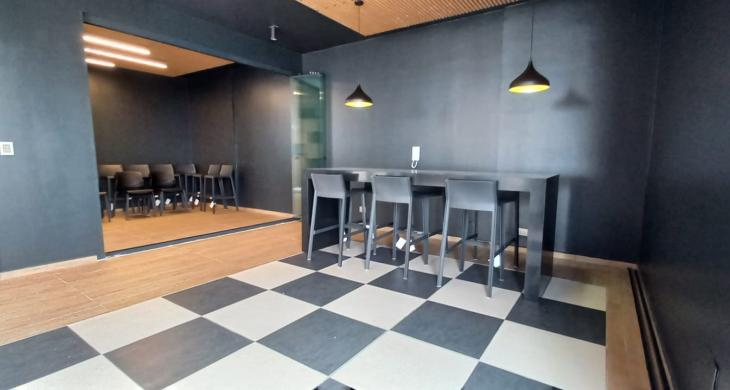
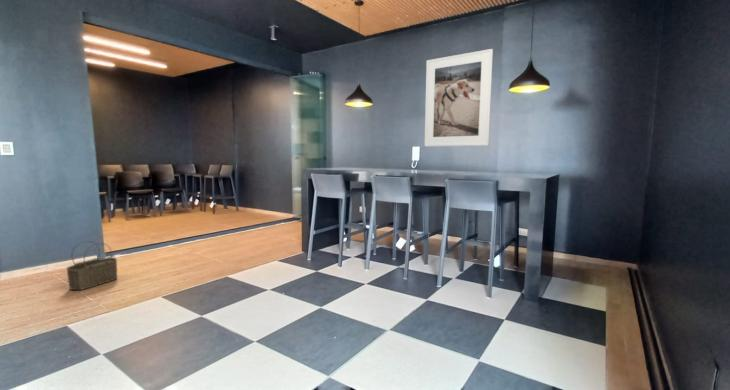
+ wicker basket (92, 263)
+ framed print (456, 101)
